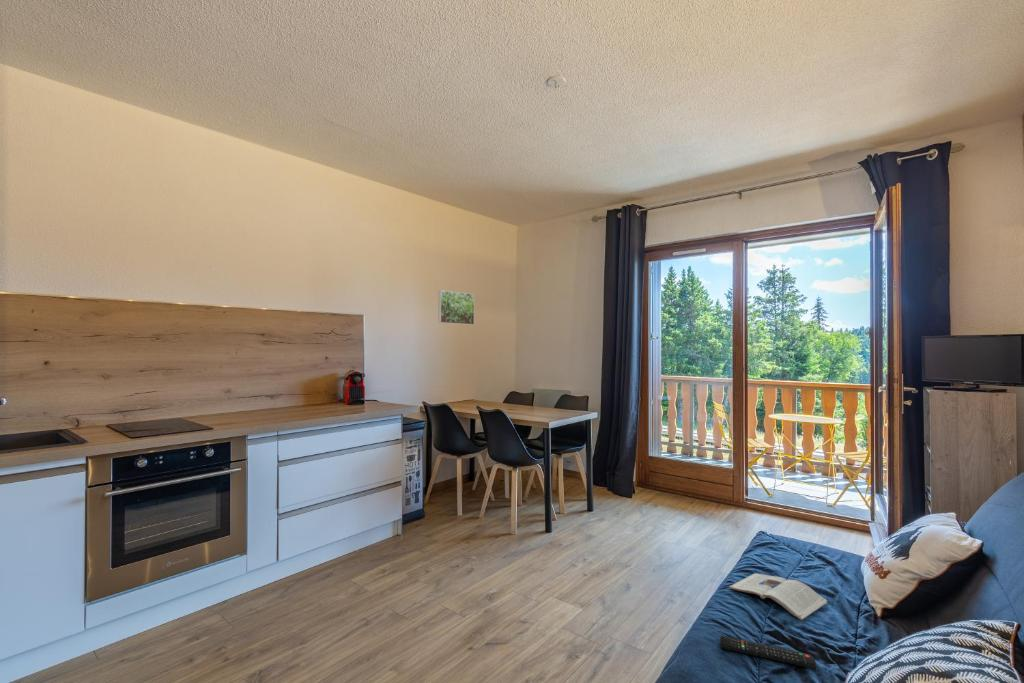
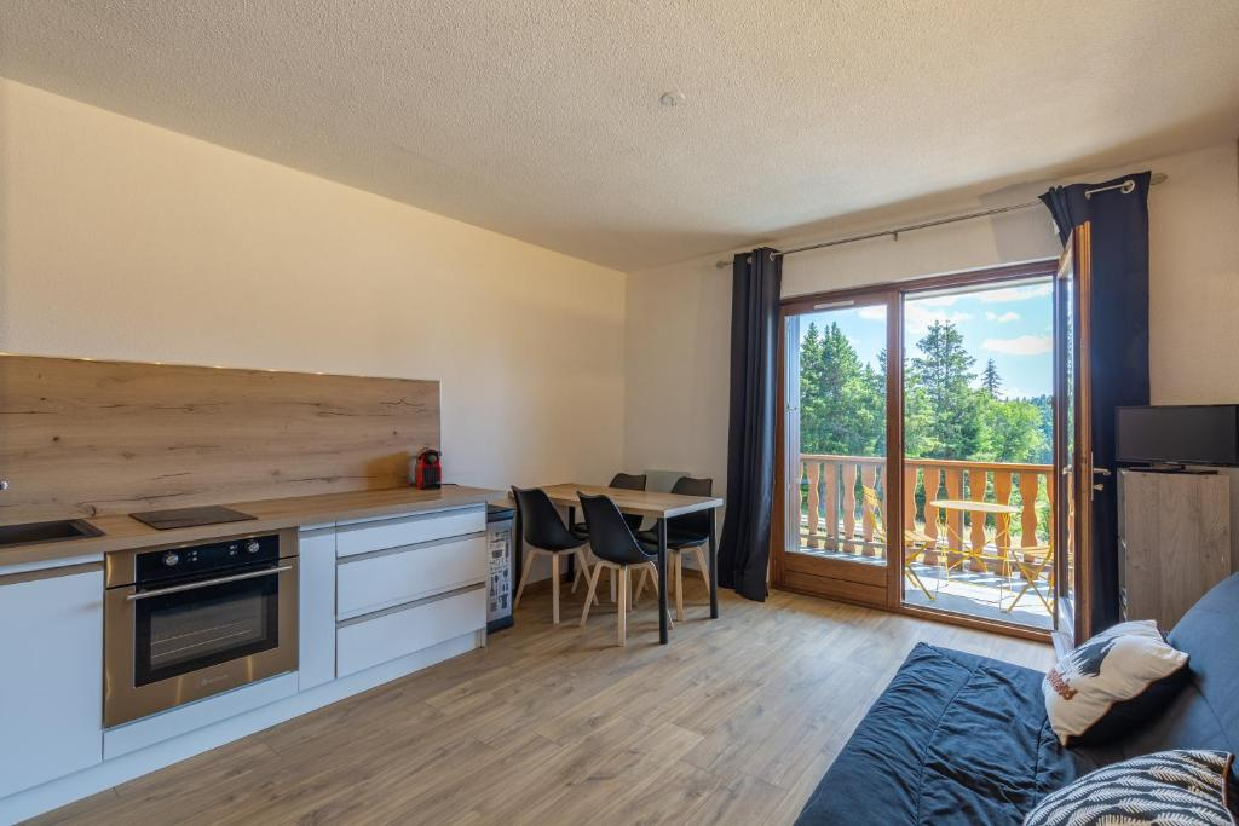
- magazine (776, 590)
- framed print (457, 308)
- remote control (766, 652)
